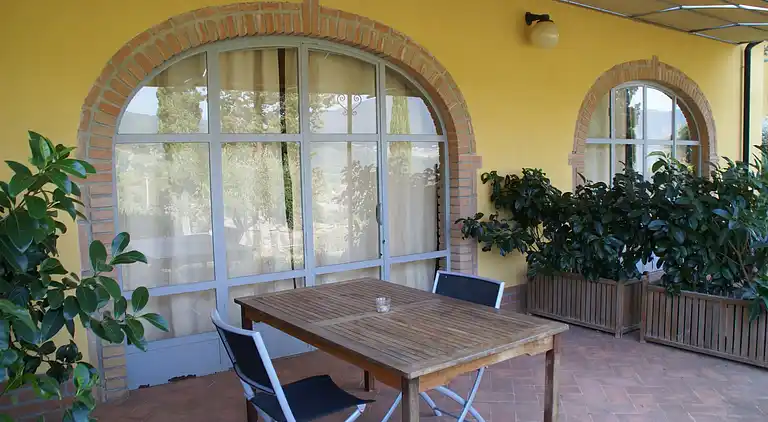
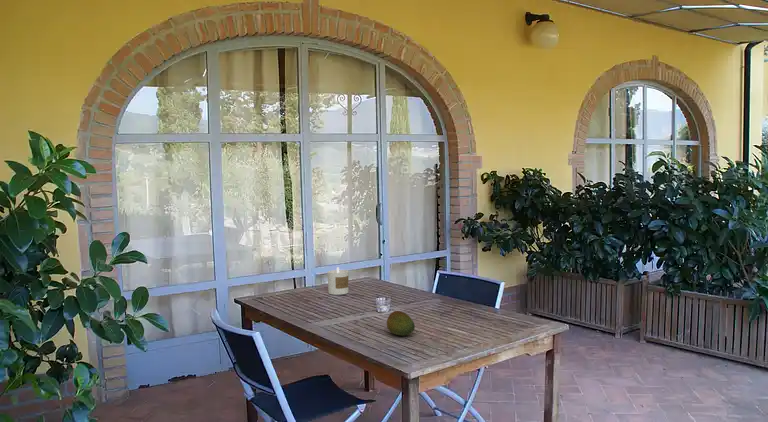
+ candle (338, 280)
+ fruit (401, 323)
